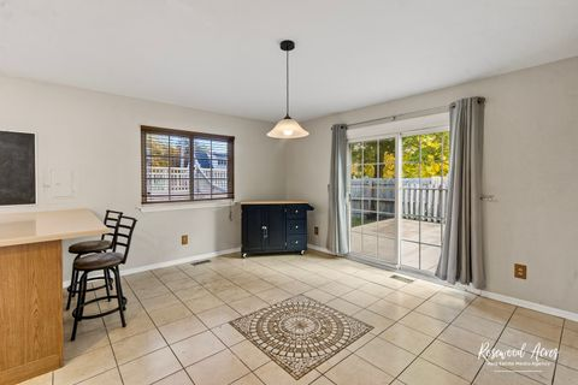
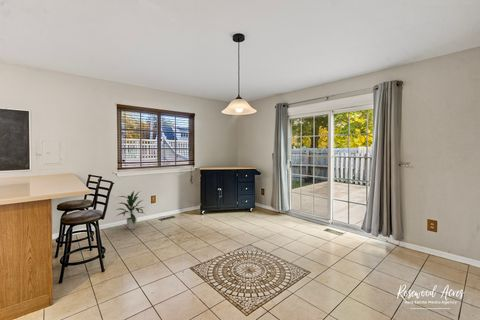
+ indoor plant (131, 209)
